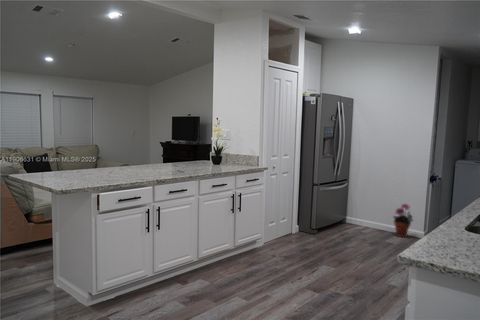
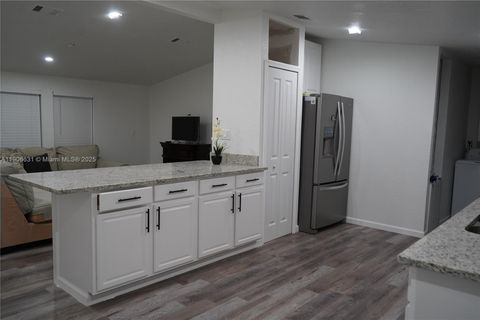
- potted plant (402, 219)
